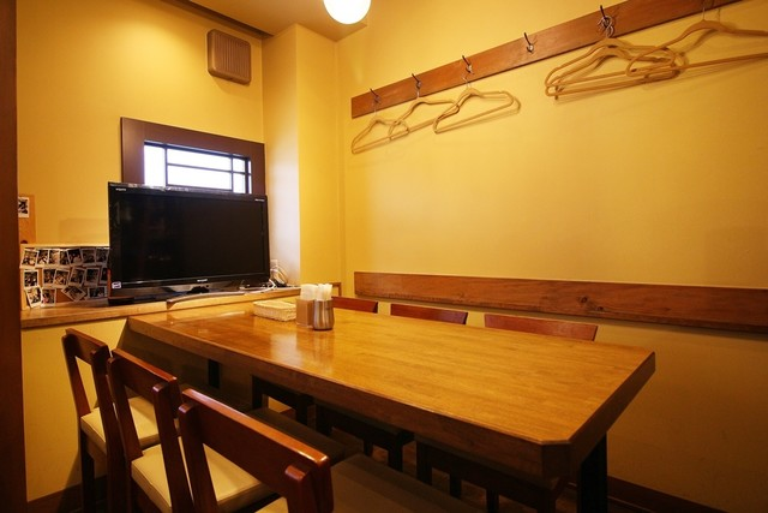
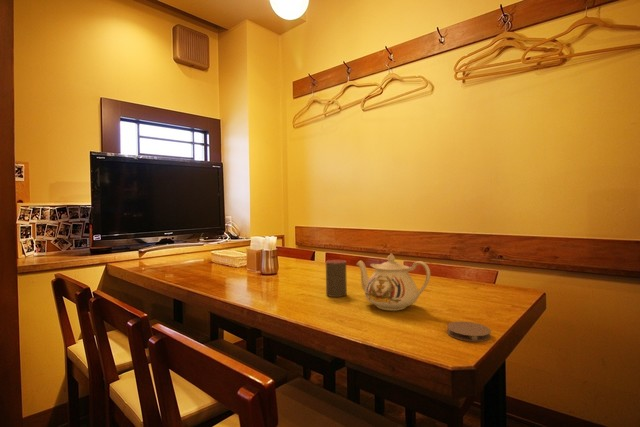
+ cup (336, 277)
+ teapot (391, 280)
+ coaster (468, 331)
